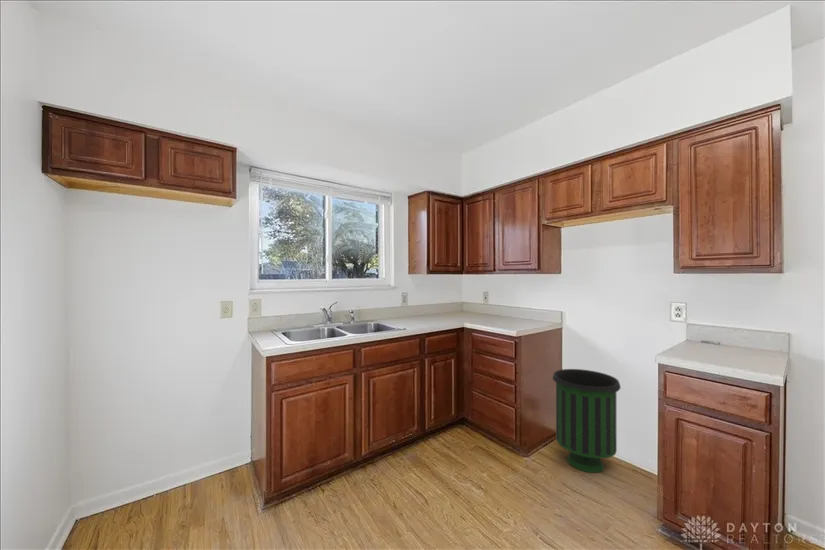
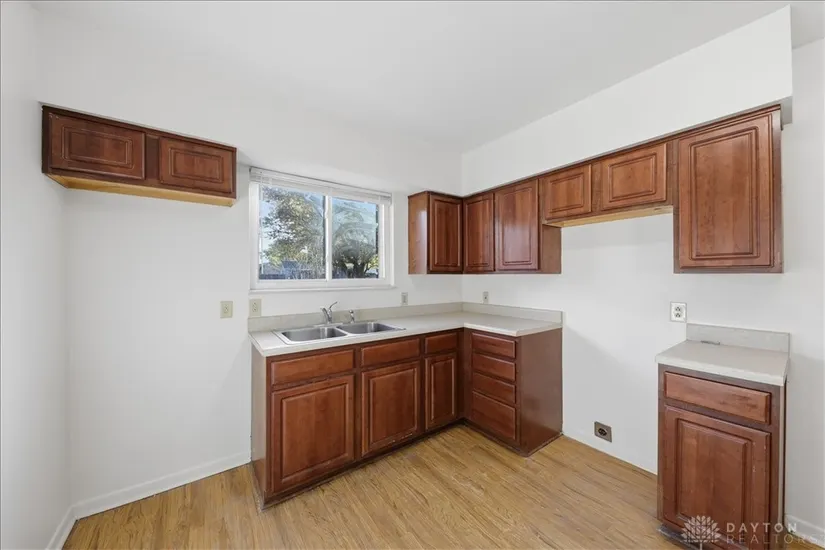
- trash can (585, 420)
